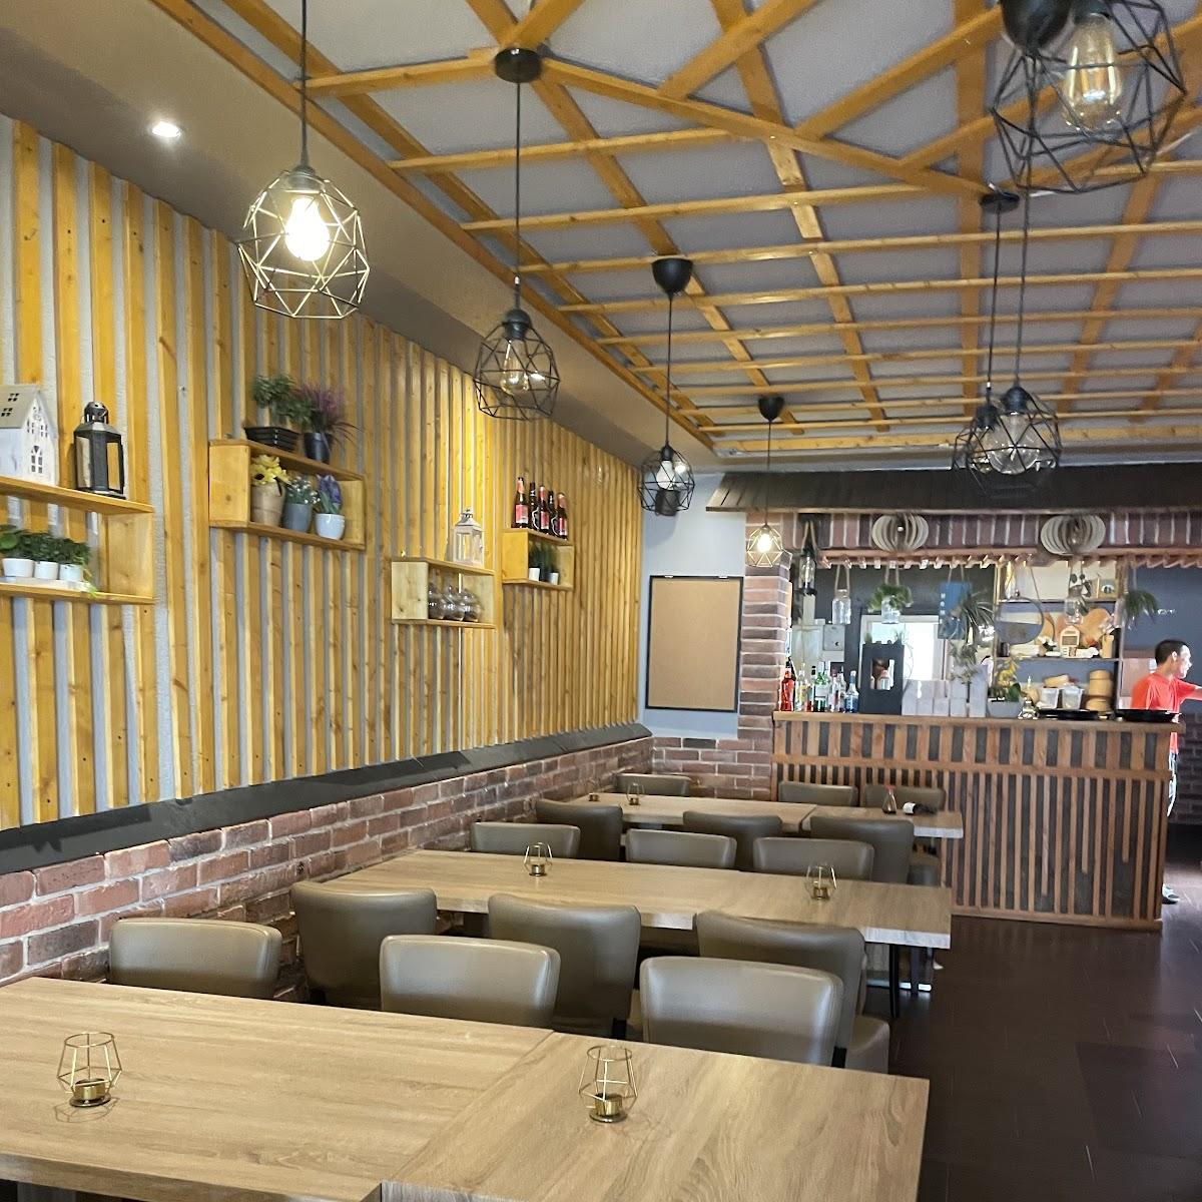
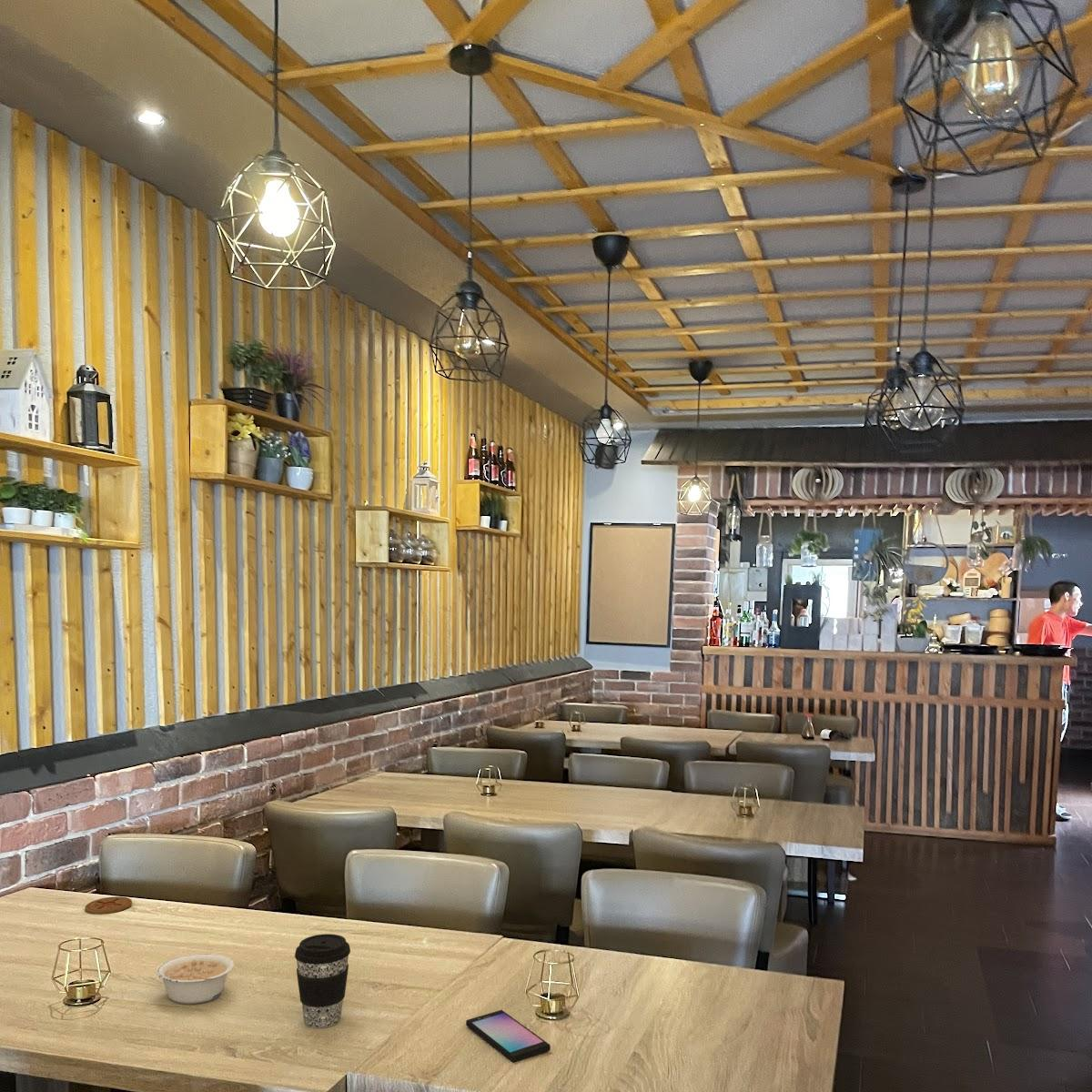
+ legume (197, 977)
+ coaster (108, 905)
+ smartphone (507, 1035)
+ coffee cup (322, 980)
